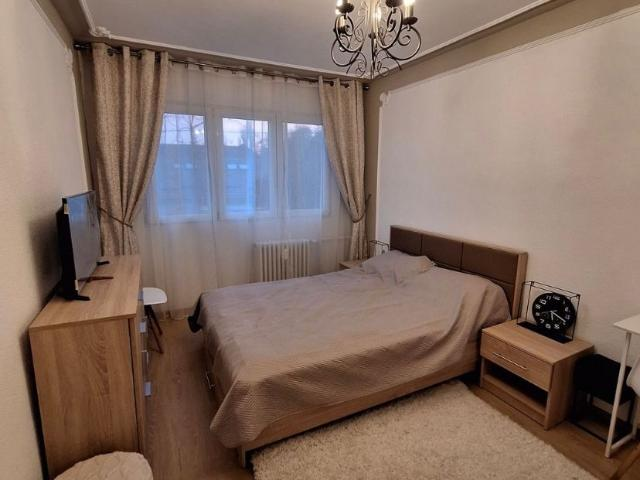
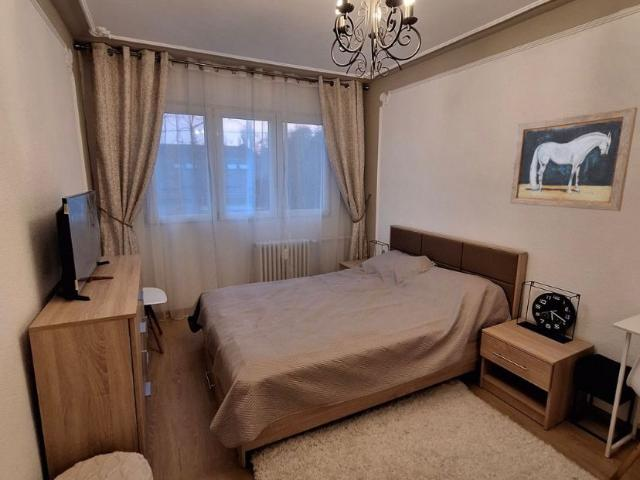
+ wall art (563, 163)
